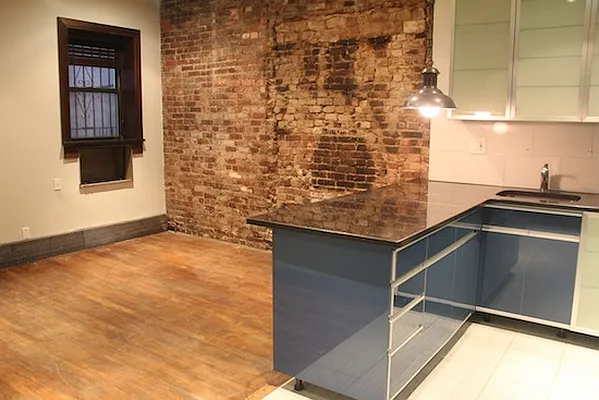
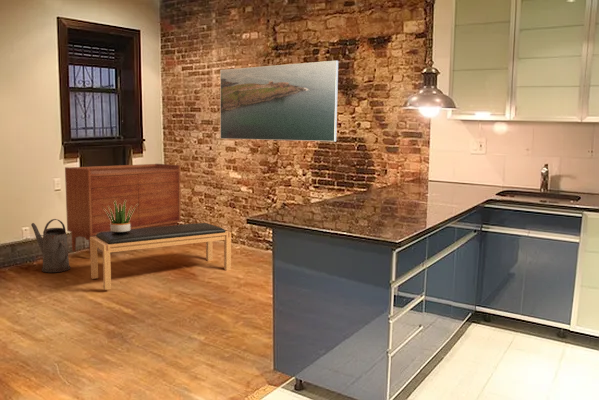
+ potted plant (120, 216)
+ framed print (274, 103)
+ watering can (49, 243)
+ sideboard (126, 206)
+ bench (163, 246)
